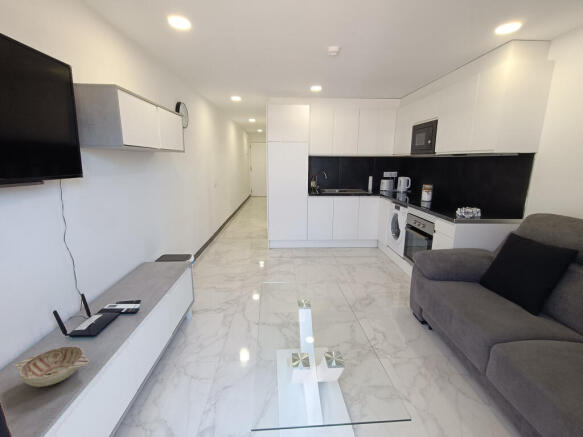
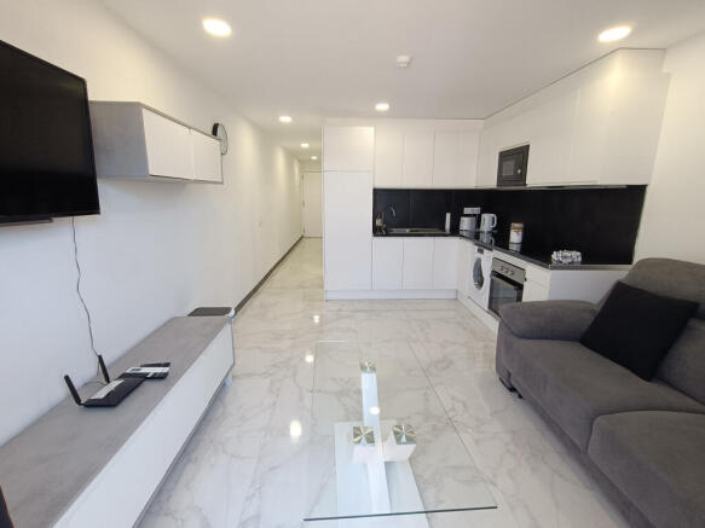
- decorative bowl (54, 368)
